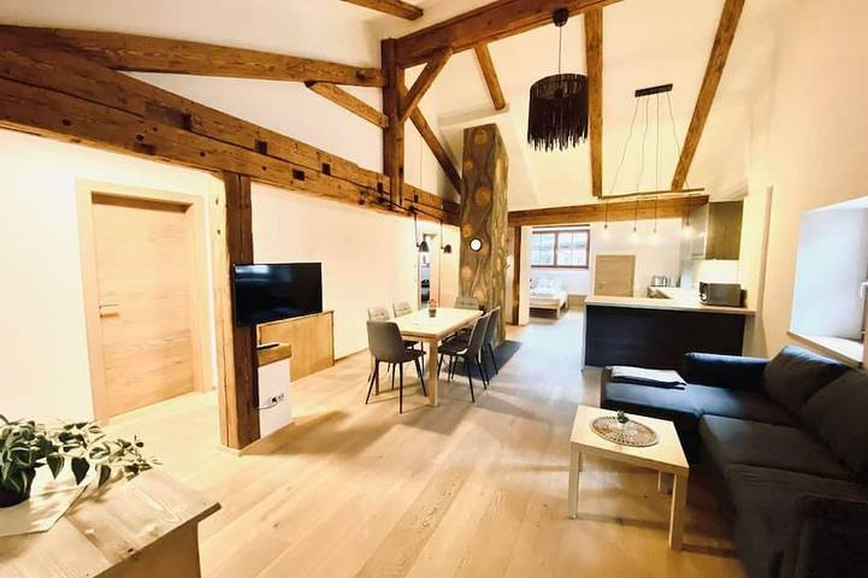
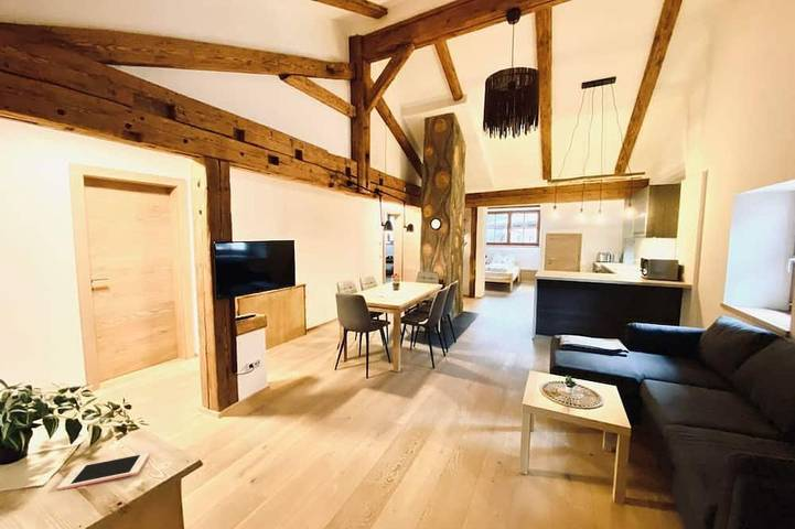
+ cell phone (106, 469)
